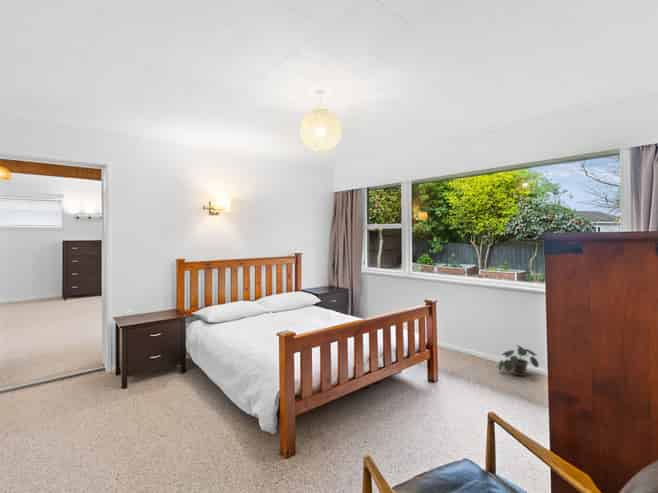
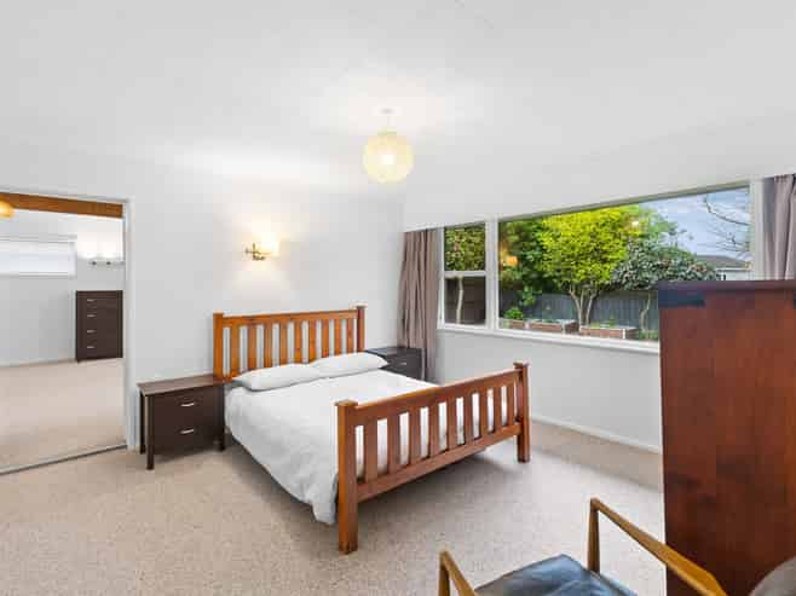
- potted plant (517, 359)
